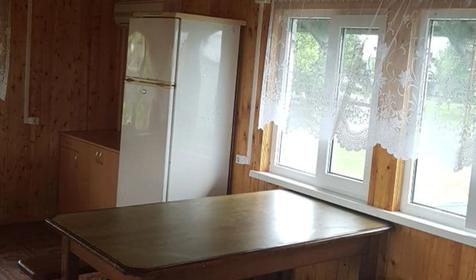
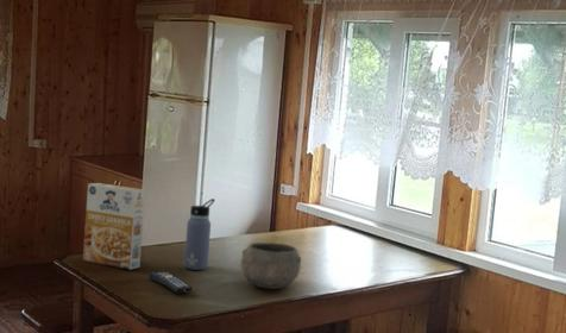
+ remote control (169, 281)
+ cereal box (113, 225)
+ bowl (270, 266)
+ water bottle (199, 232)
